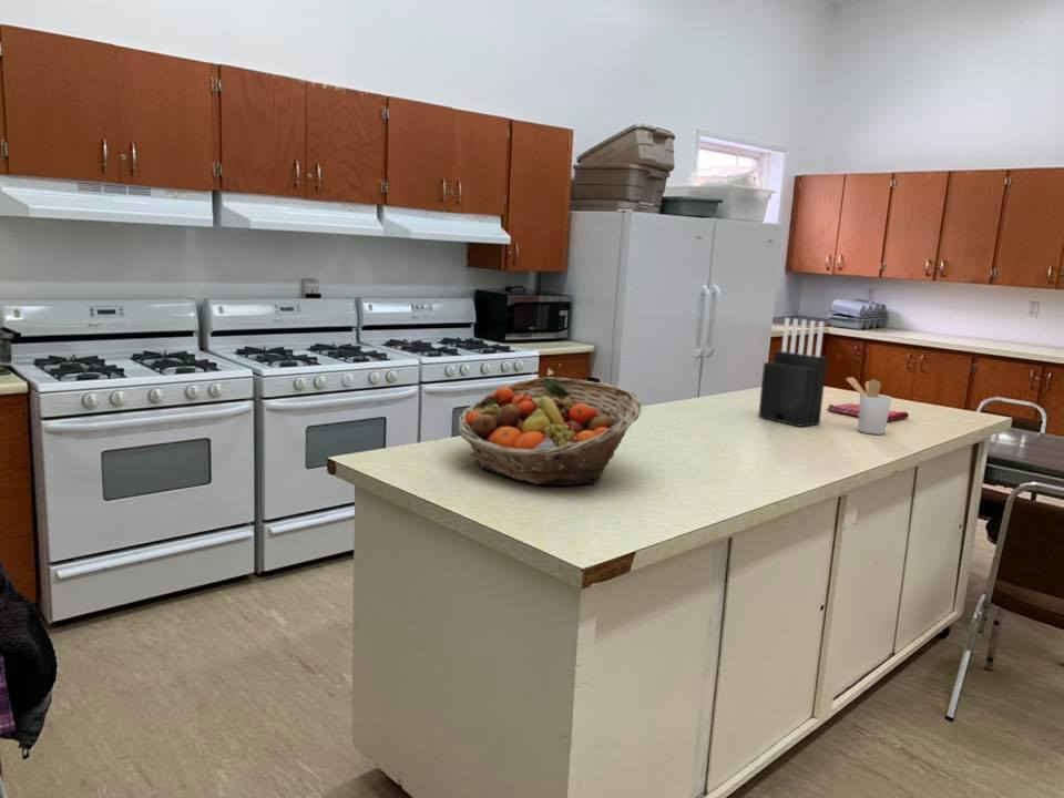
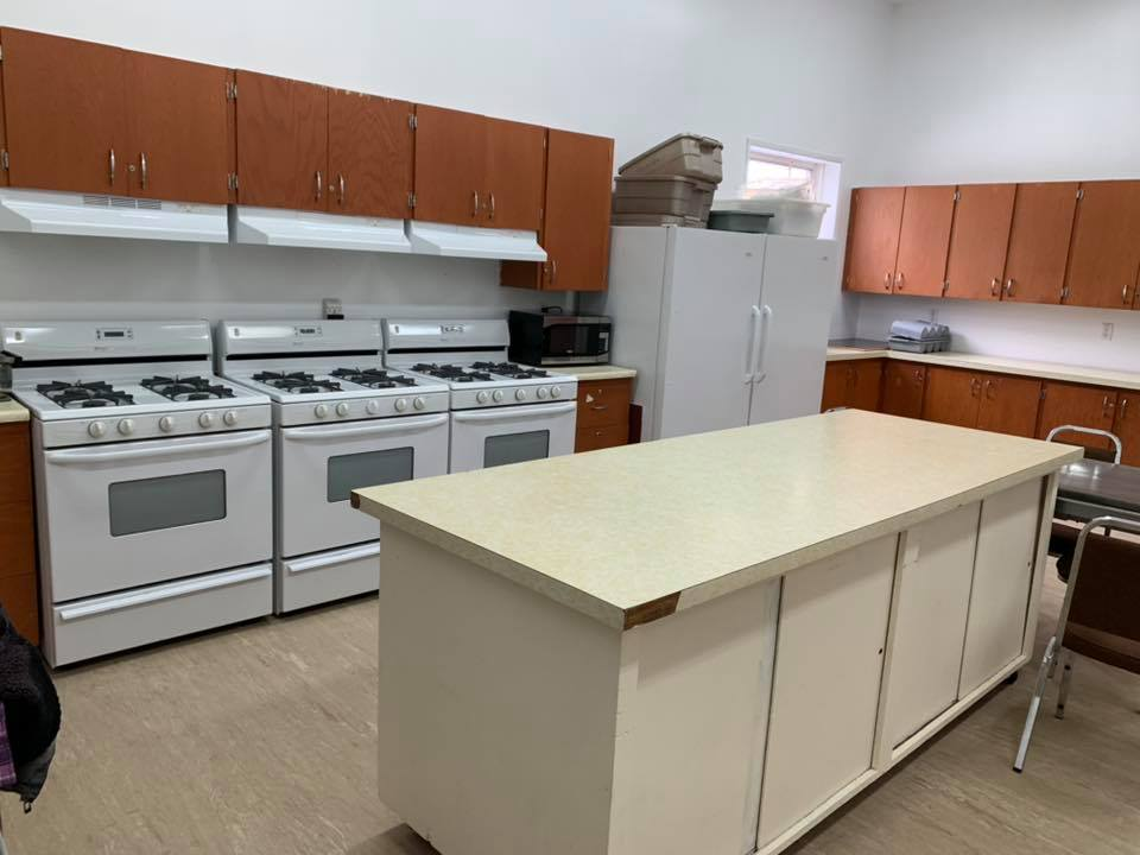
- fruit basket (546, 427)
- utensil holder (866, 403)
- dish towel (858, 411)
- knife block (791, 370)
